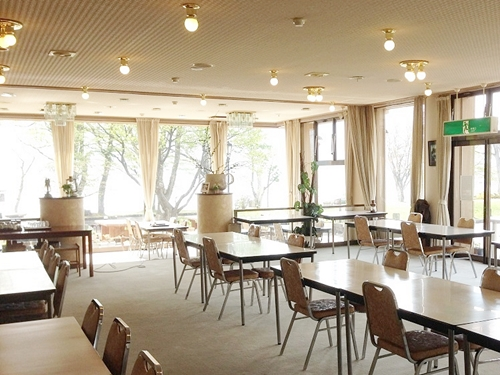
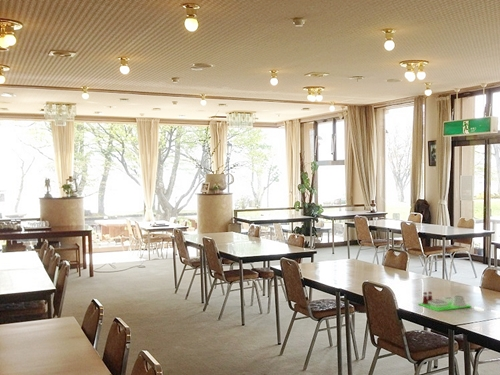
+ architectural model (444, 299)
